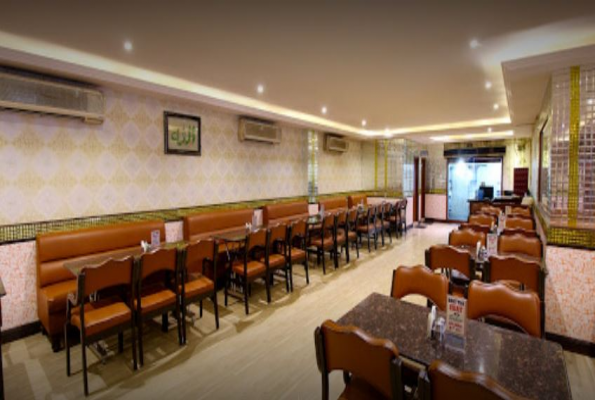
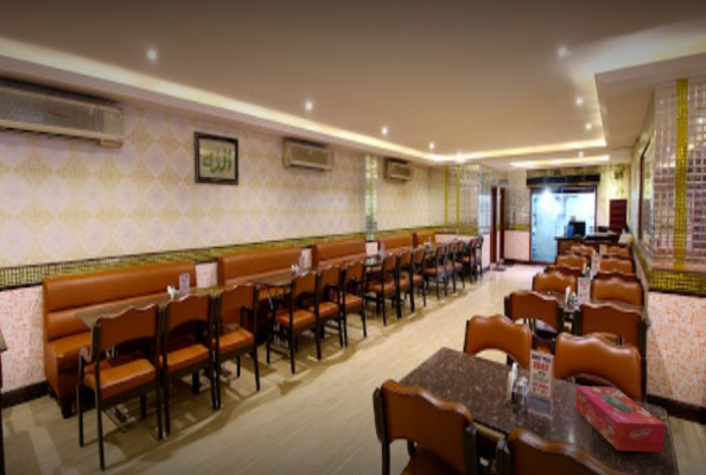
+ tissue box (615, 416)
